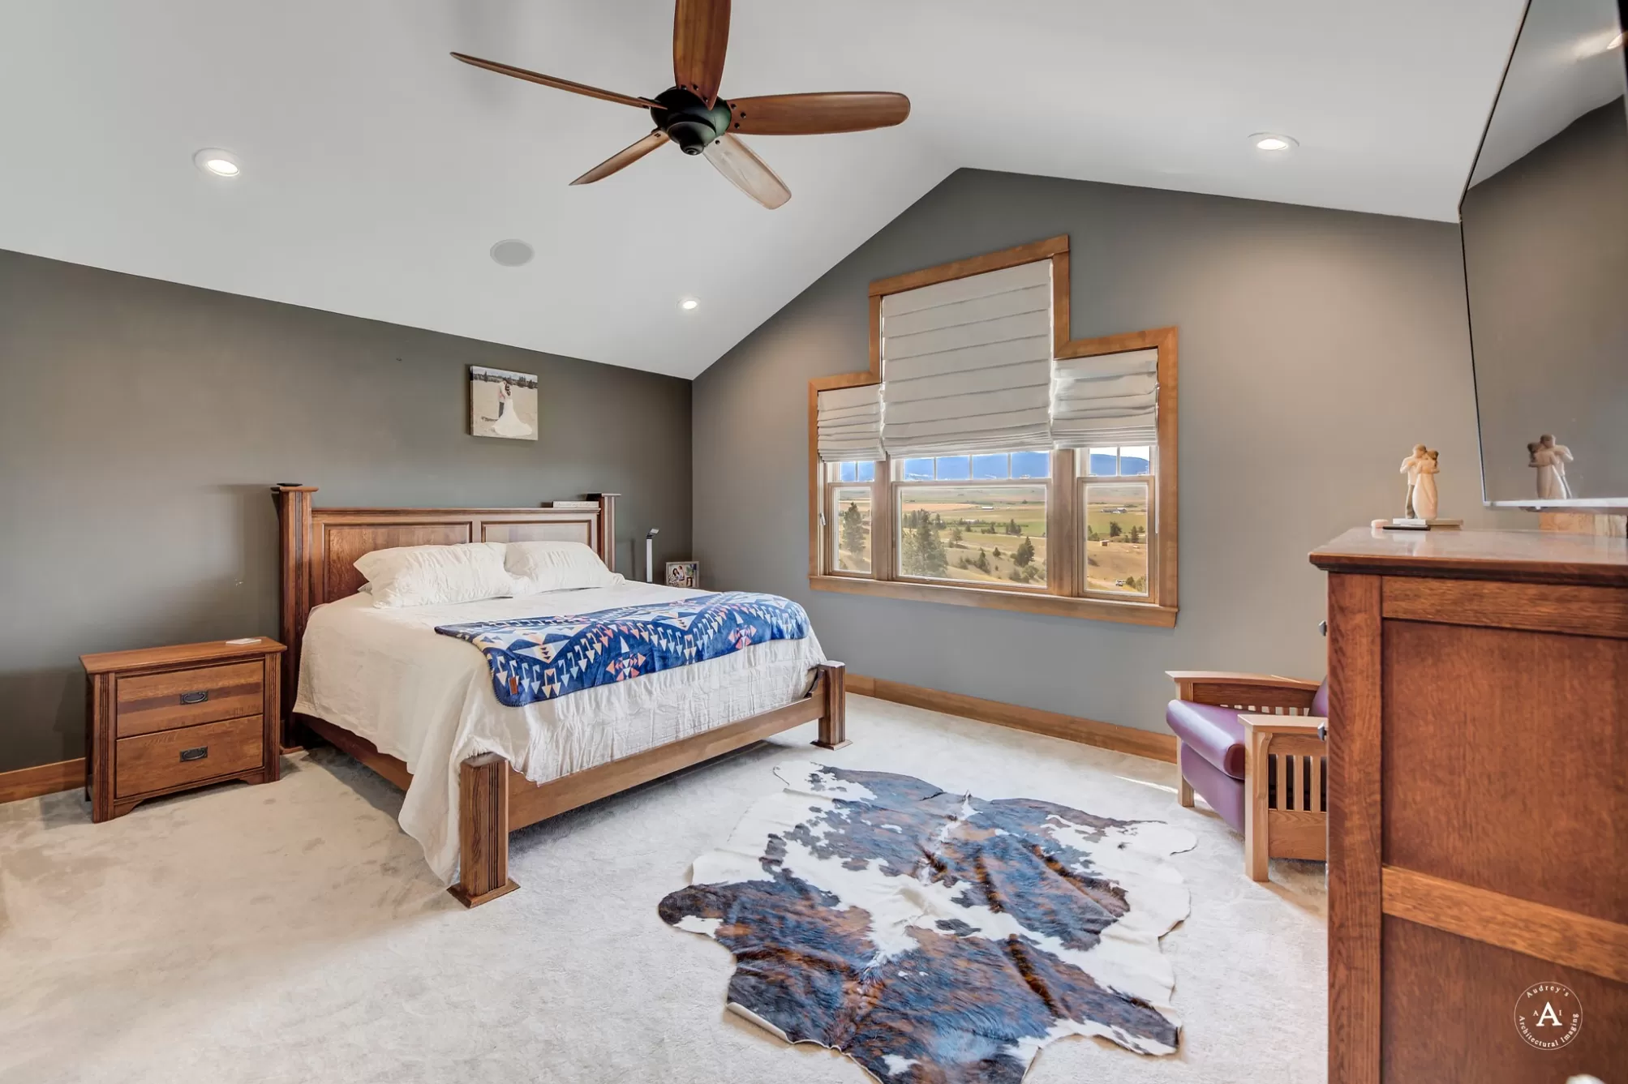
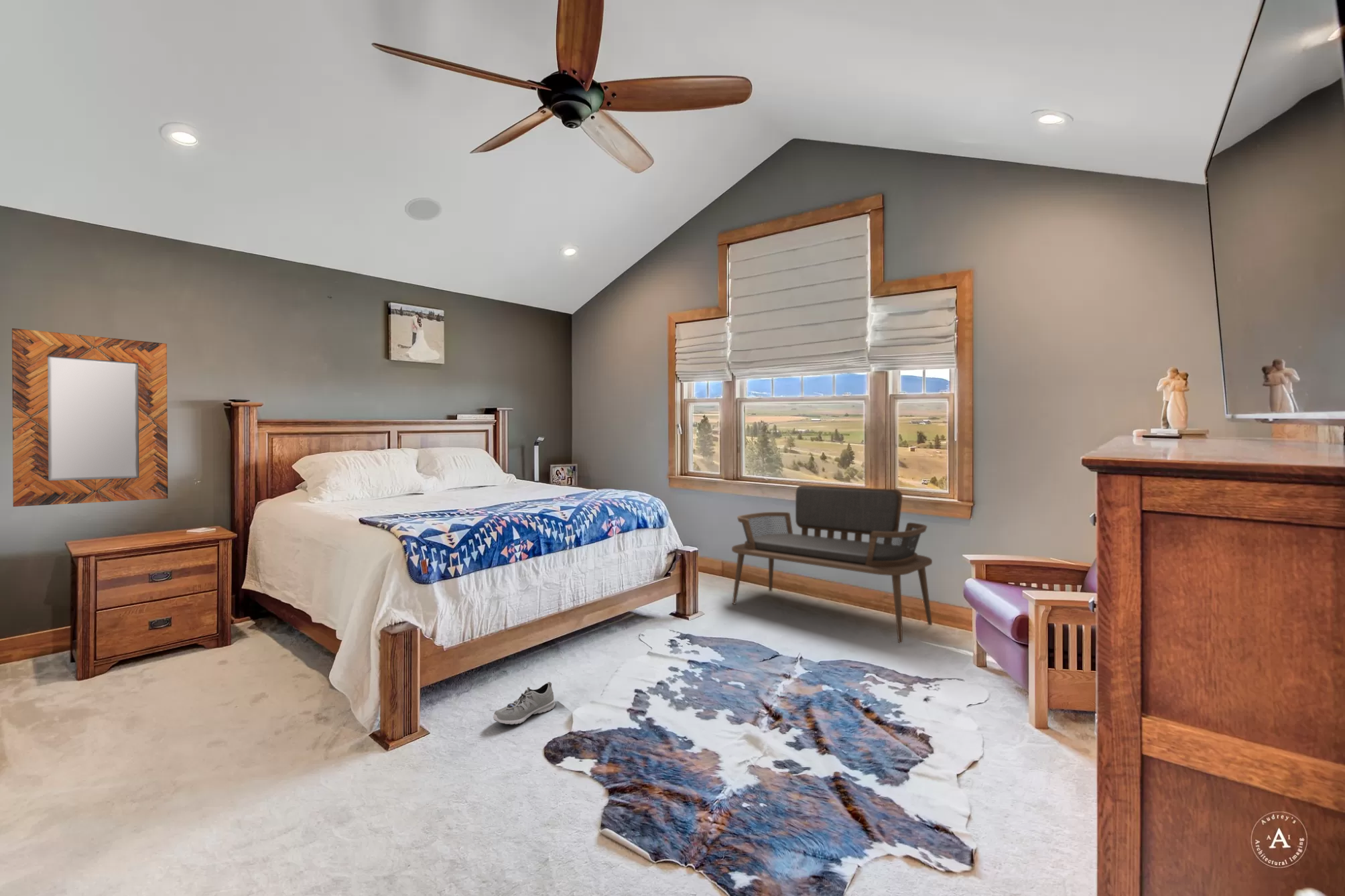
+ sneaker (523, 702)
+ home mirror (94, 419)
+ bench (825, 552)
